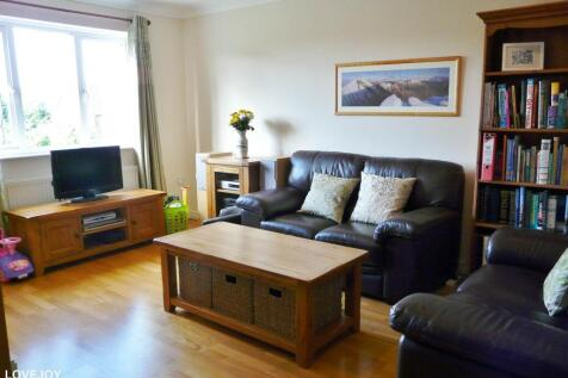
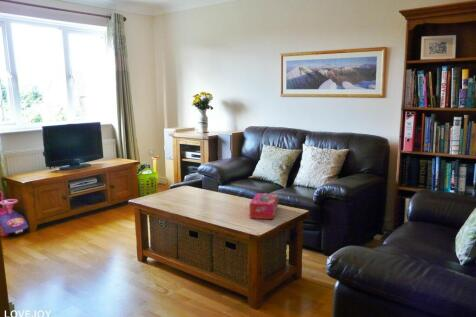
+ tissue box (264, 205)
